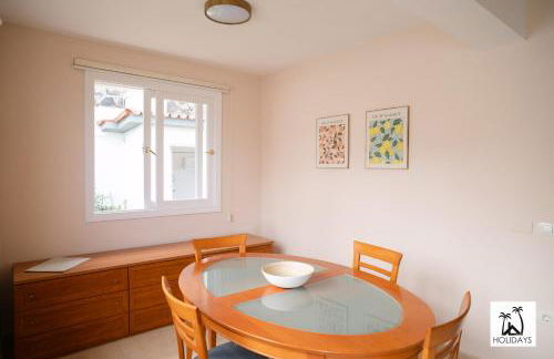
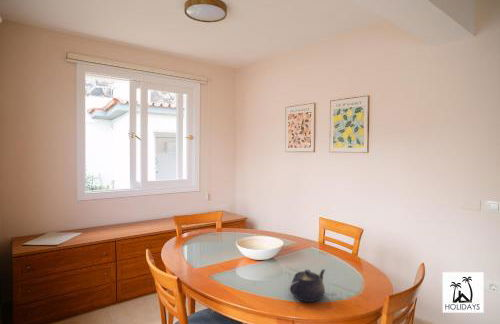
+ teapot (308, 283)
